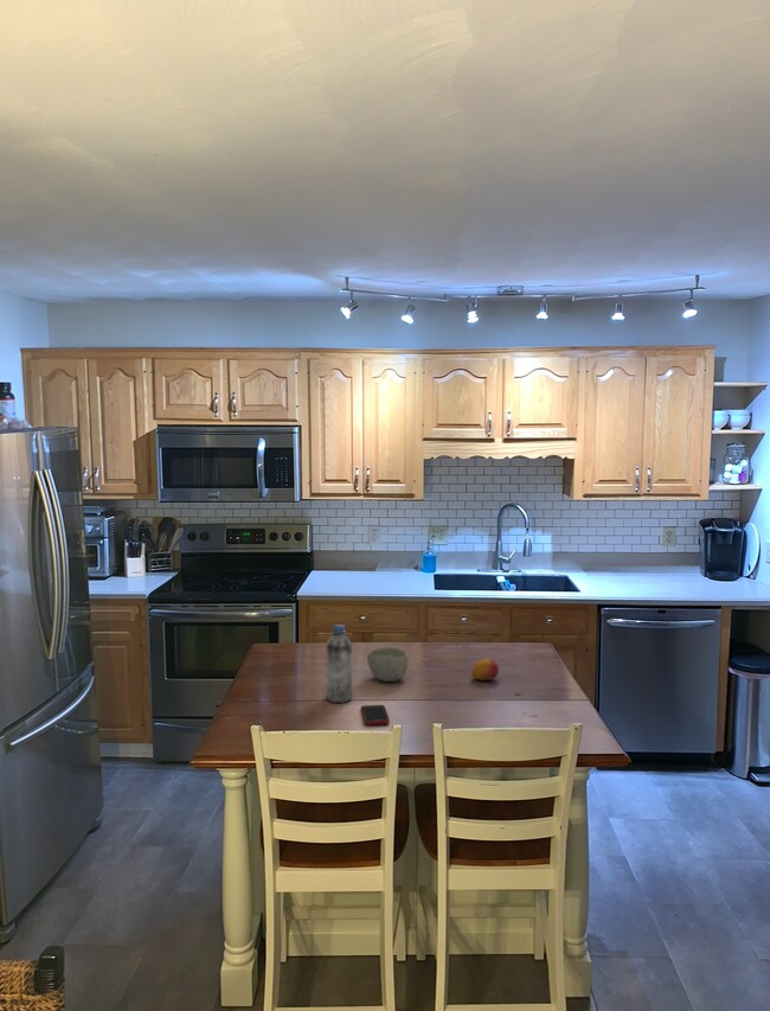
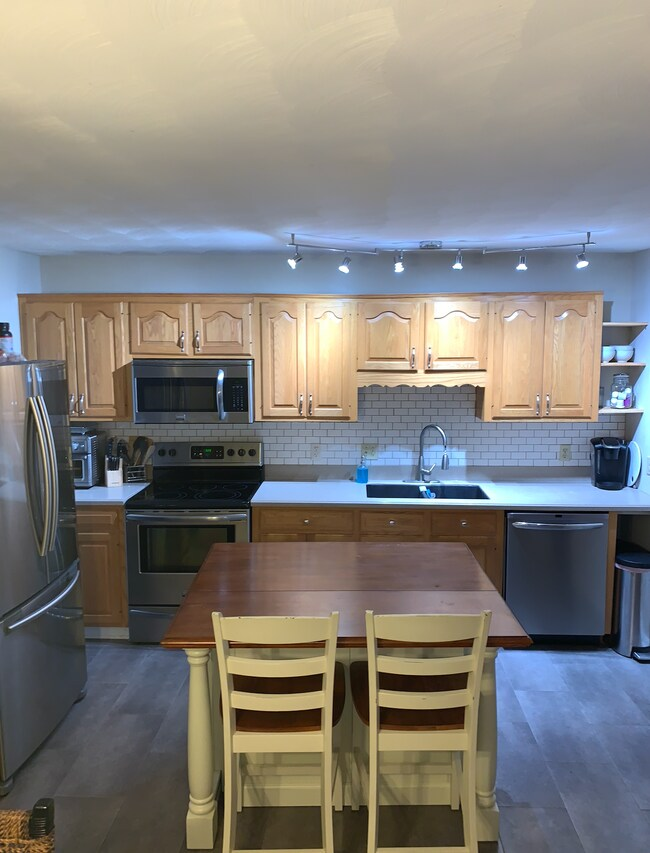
- cell phone (374, 714)
- bowl (387, 665)
- water bottle (339, 661)
- fruit (485, 668)
